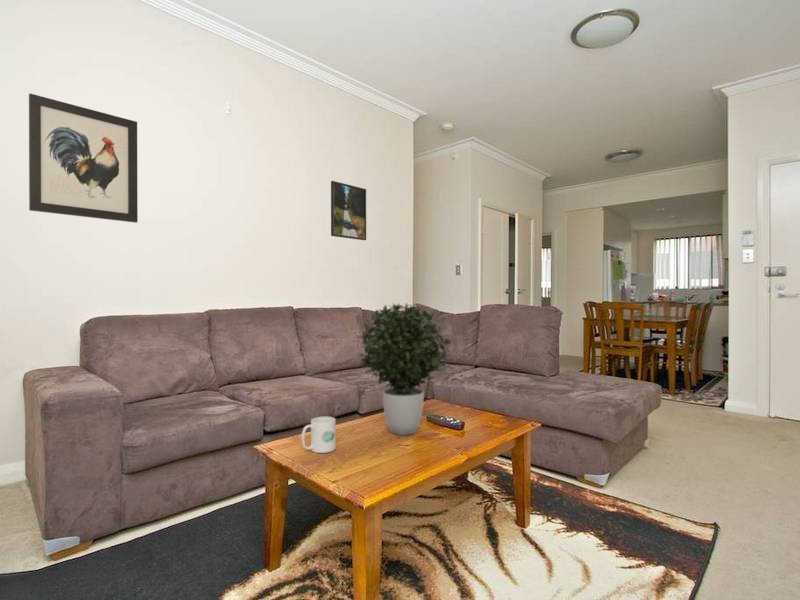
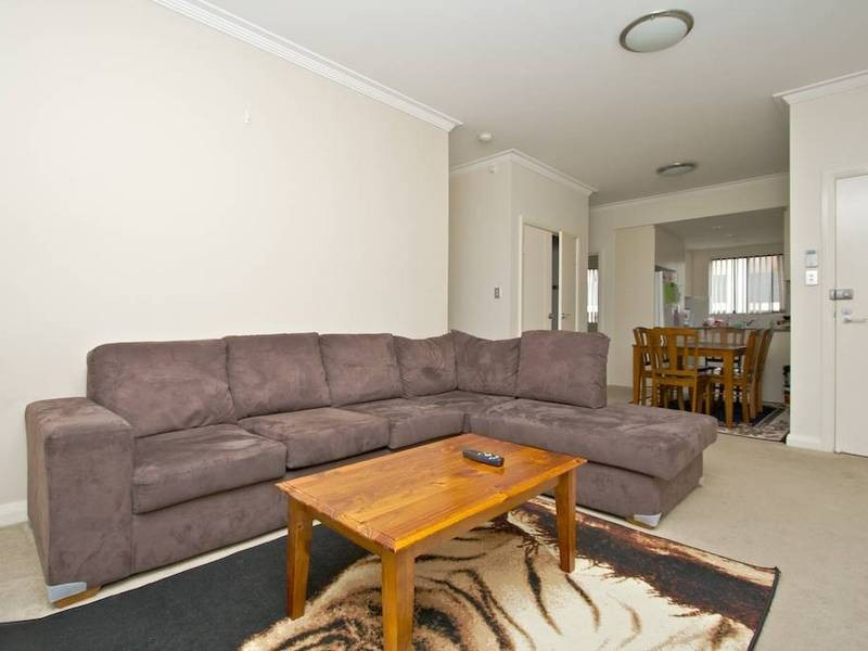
- mug (318, 435)
- potted plant (402, 366)
- wall art (87, 163)
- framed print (349, 211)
